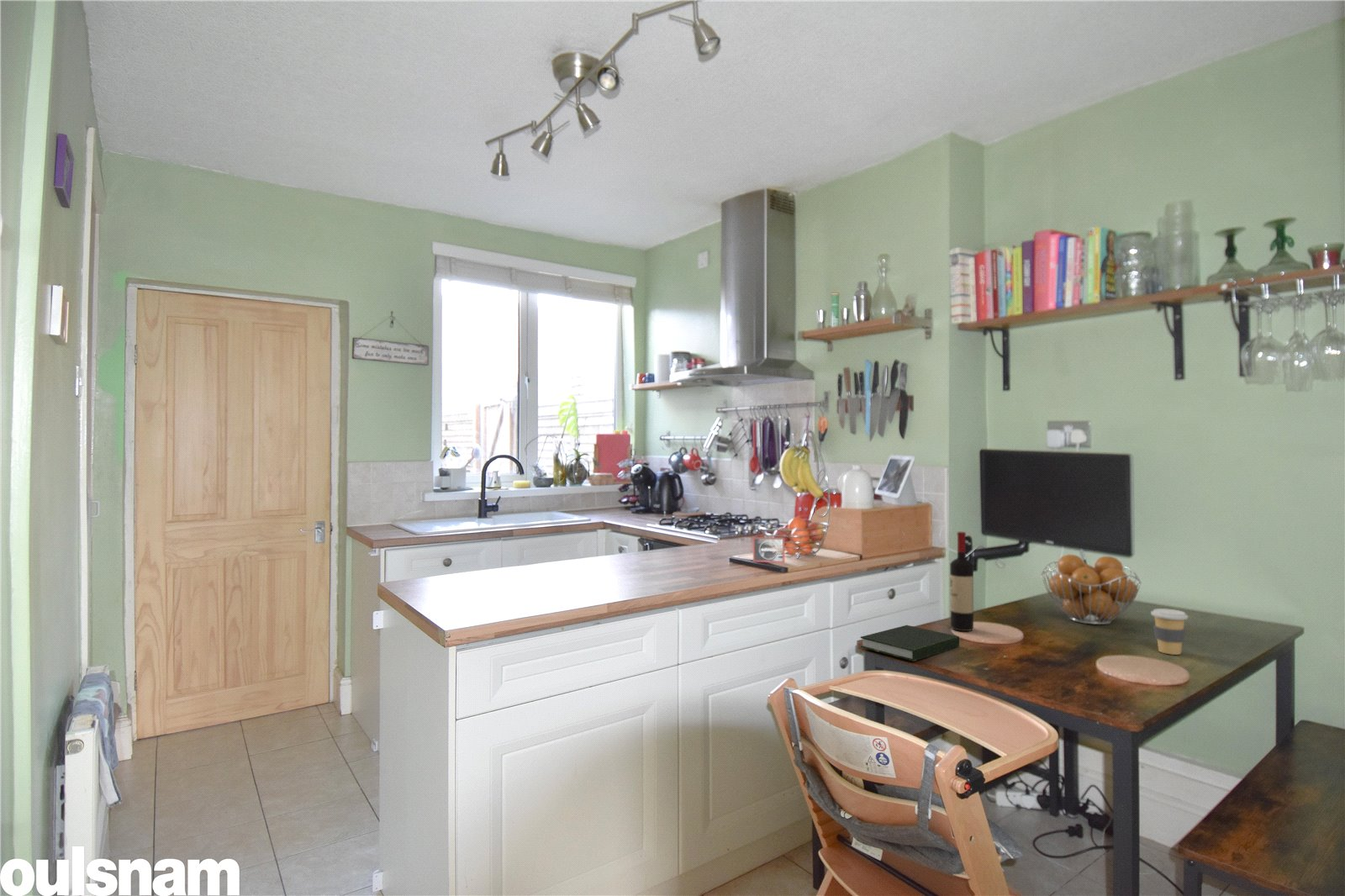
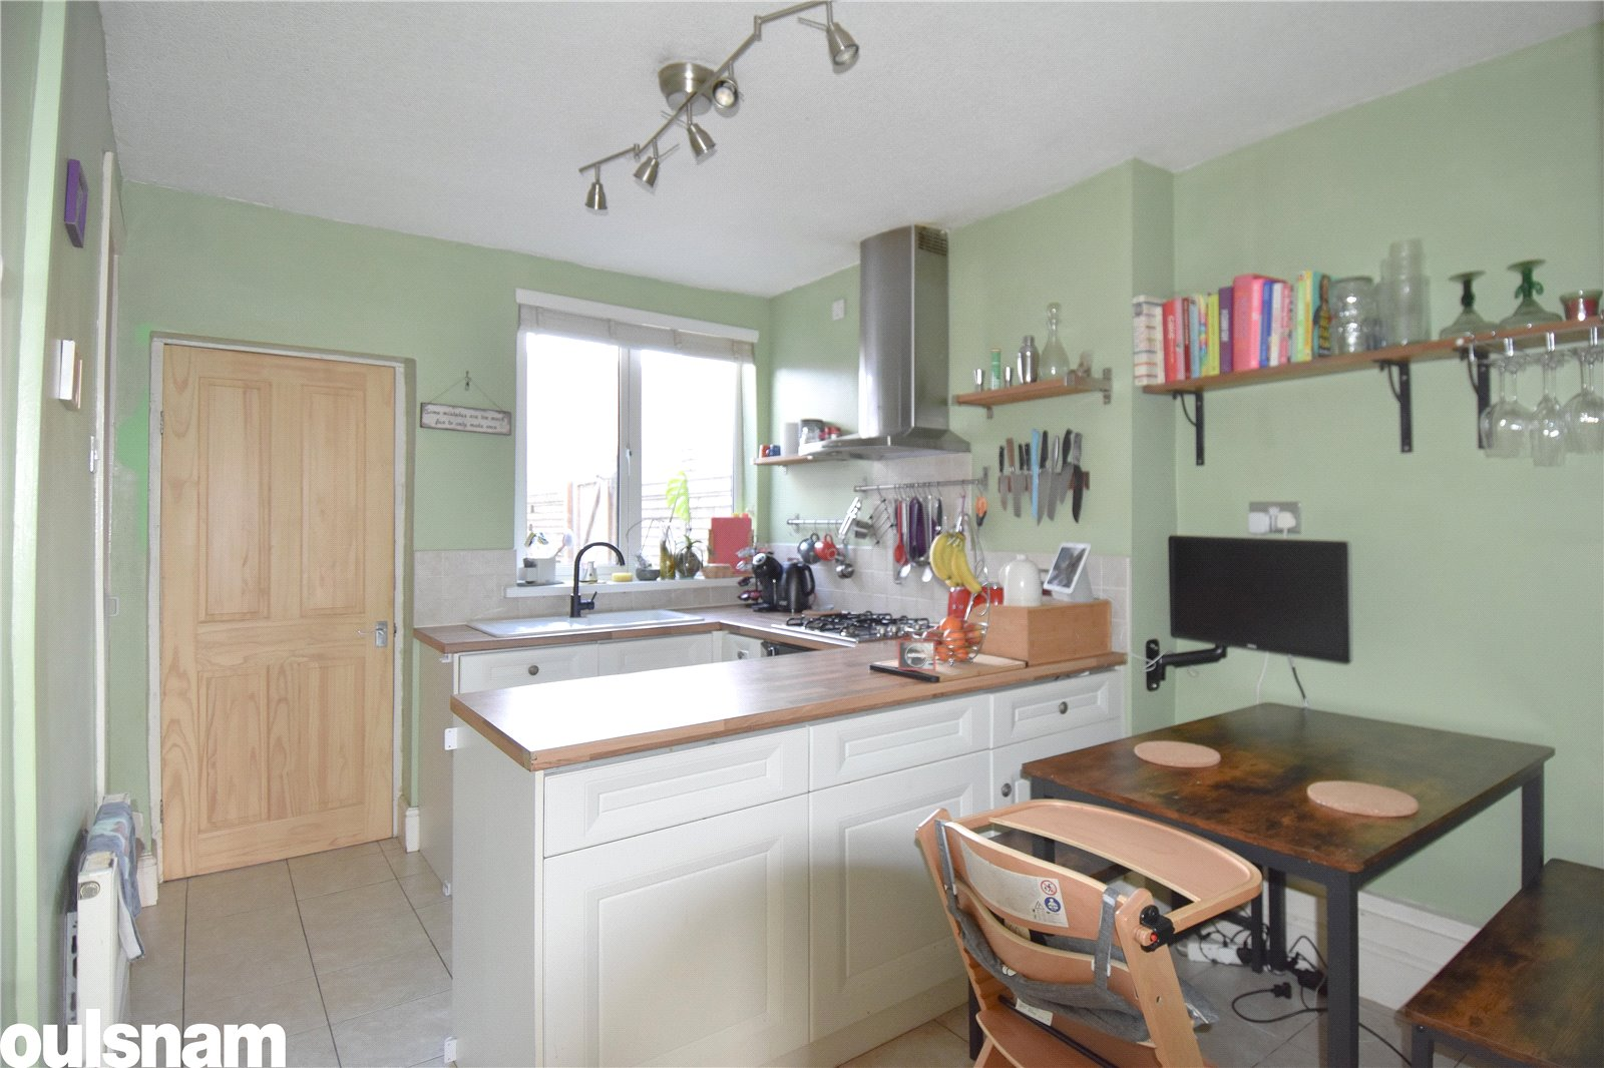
- coffee cup (1169, 631)
- wine bottle (962, 580)
- fruit basket (1089, 588)
- book (910, 641)
